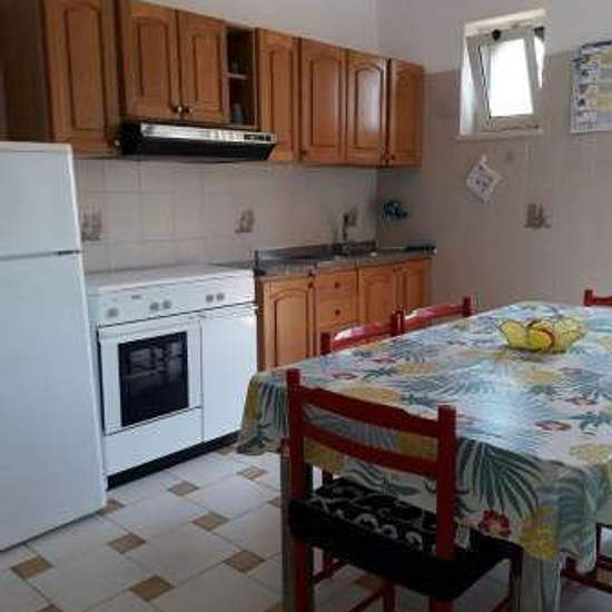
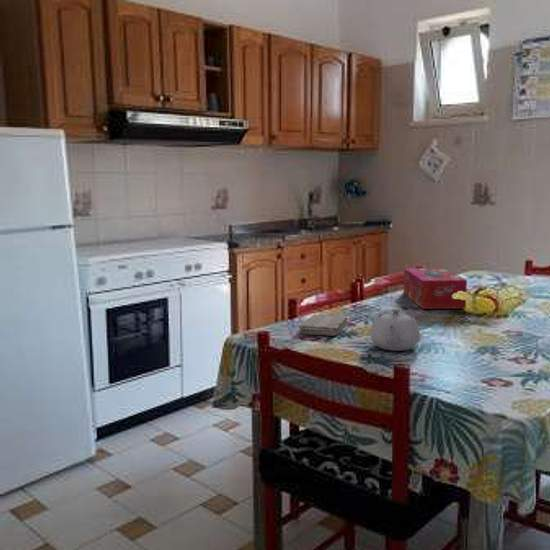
+ tissue box (433, 287)
+ washcloth (323, 324)
+ teapot (395, 328)
